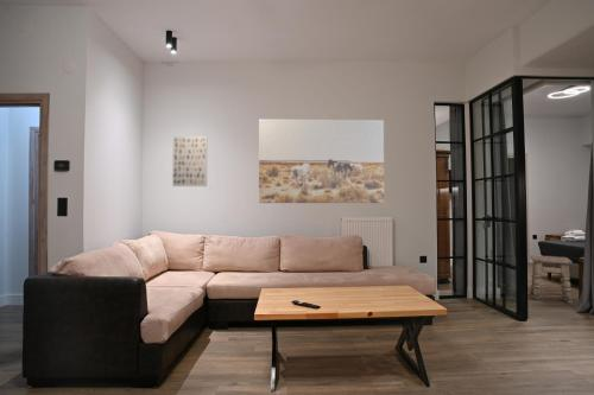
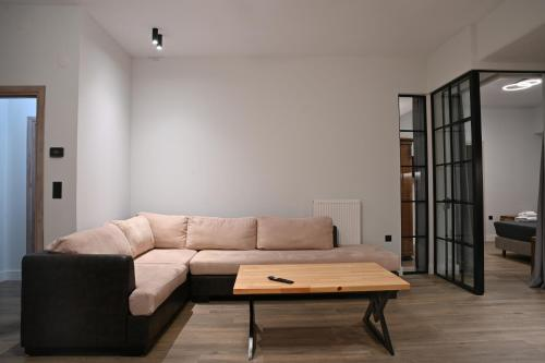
- side table (550, 272)
- wall art (189, 161)
- wall art (321, 161)
